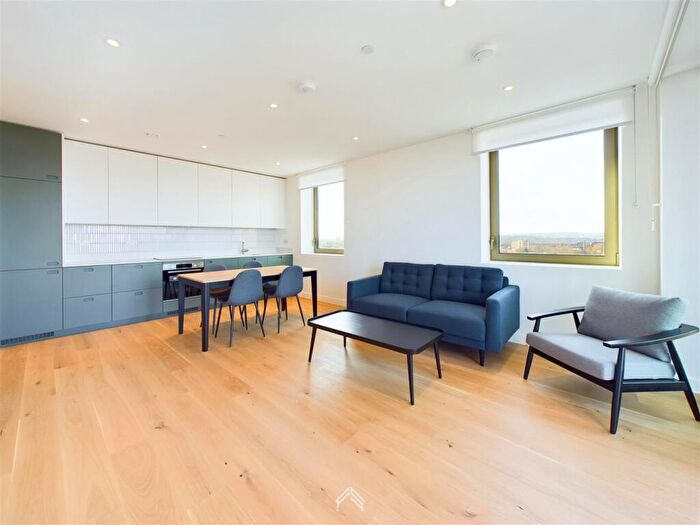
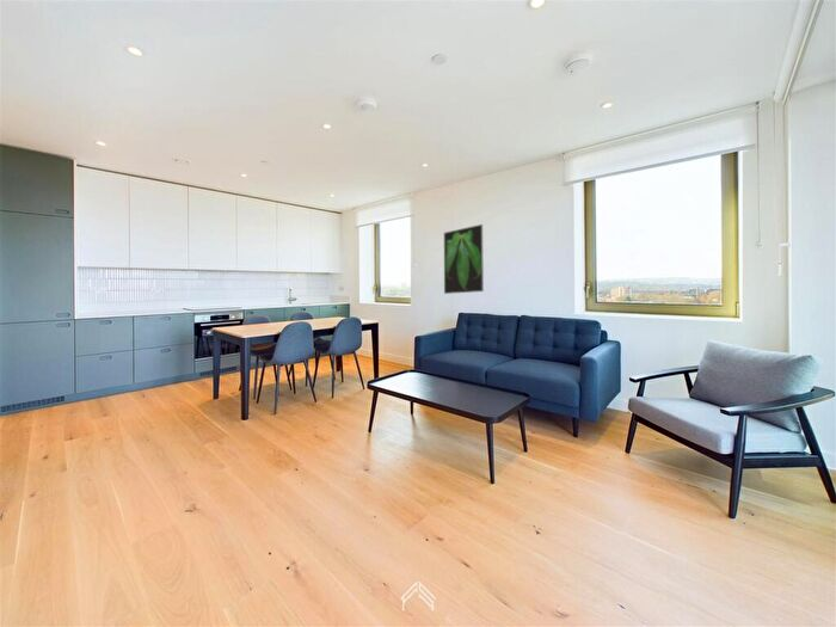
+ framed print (462, 260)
